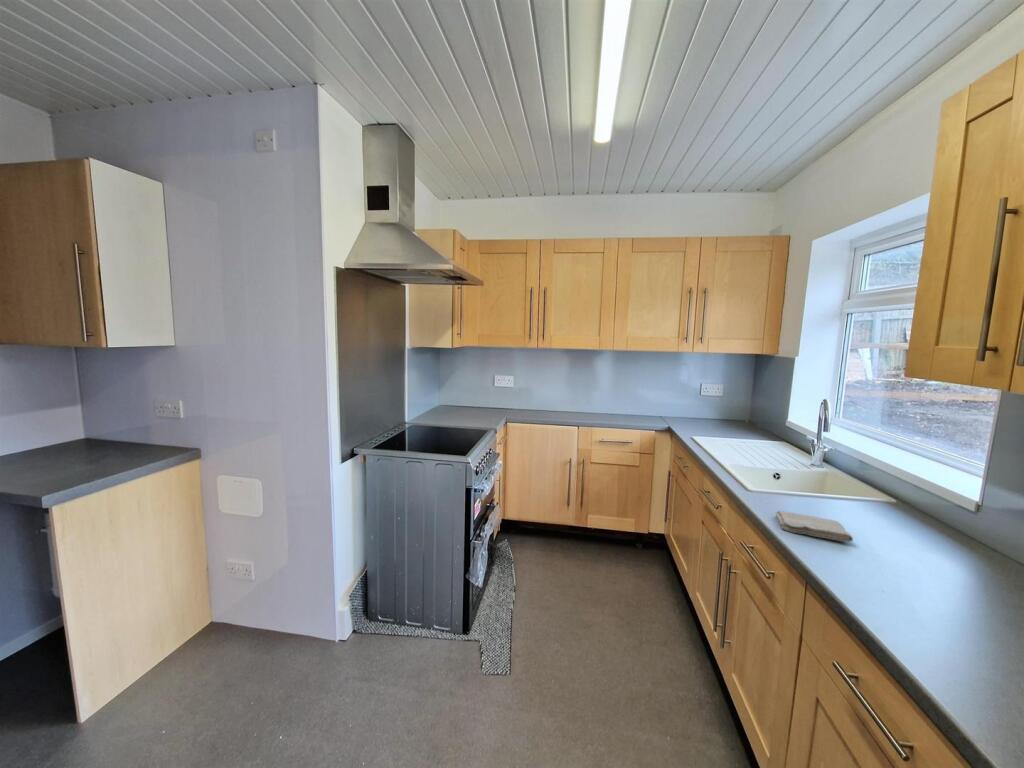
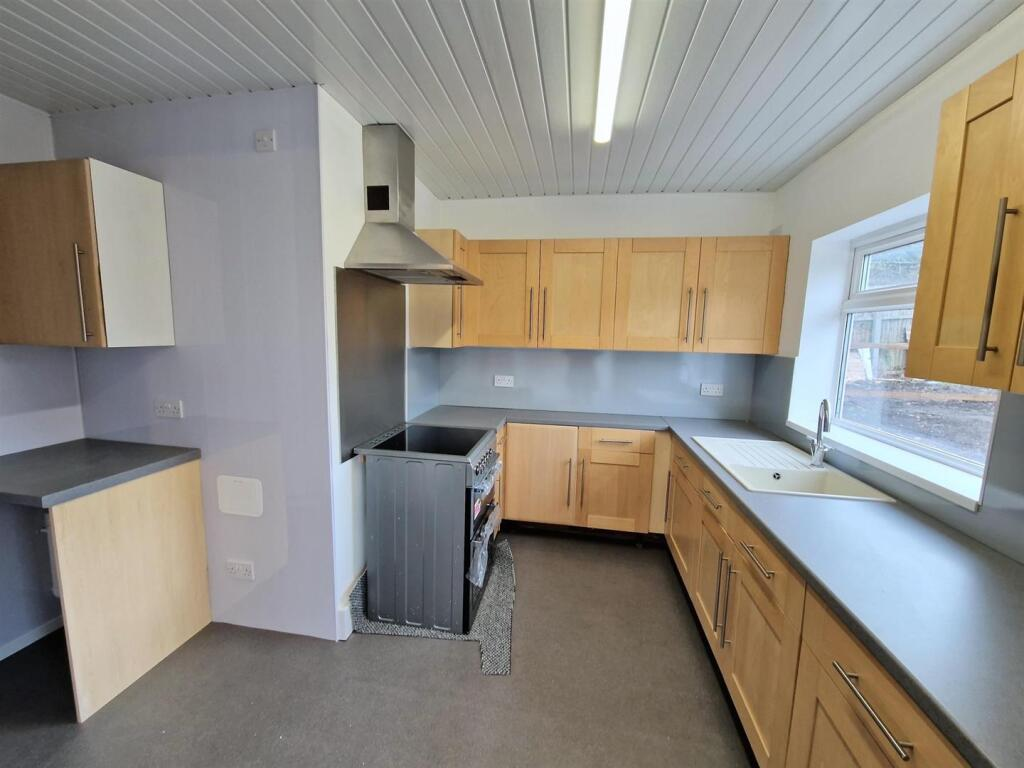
- washcloth (810, 524)
